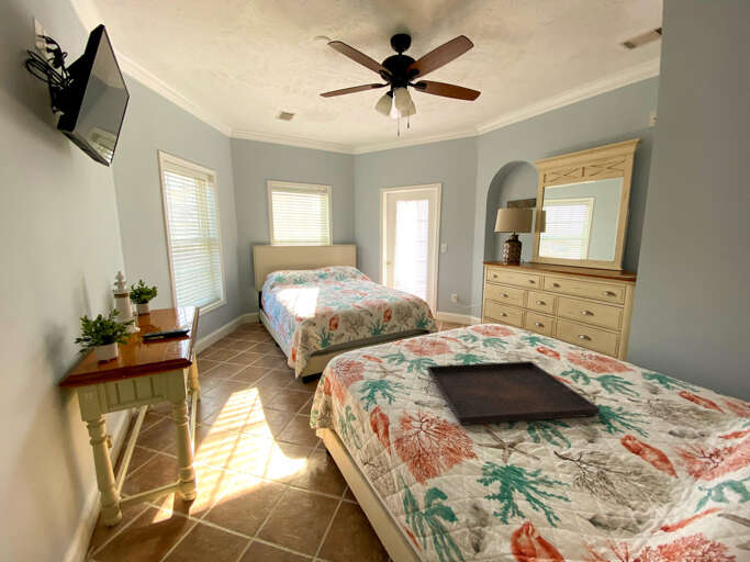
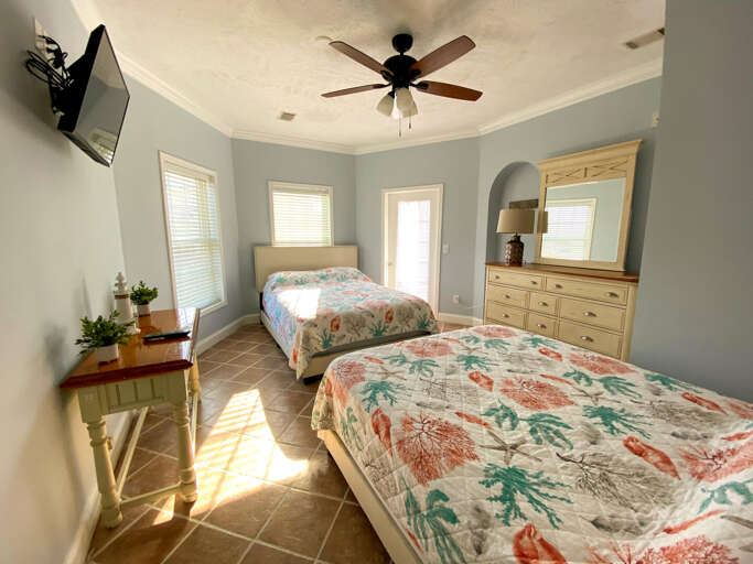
- serving tray (501, 387)
